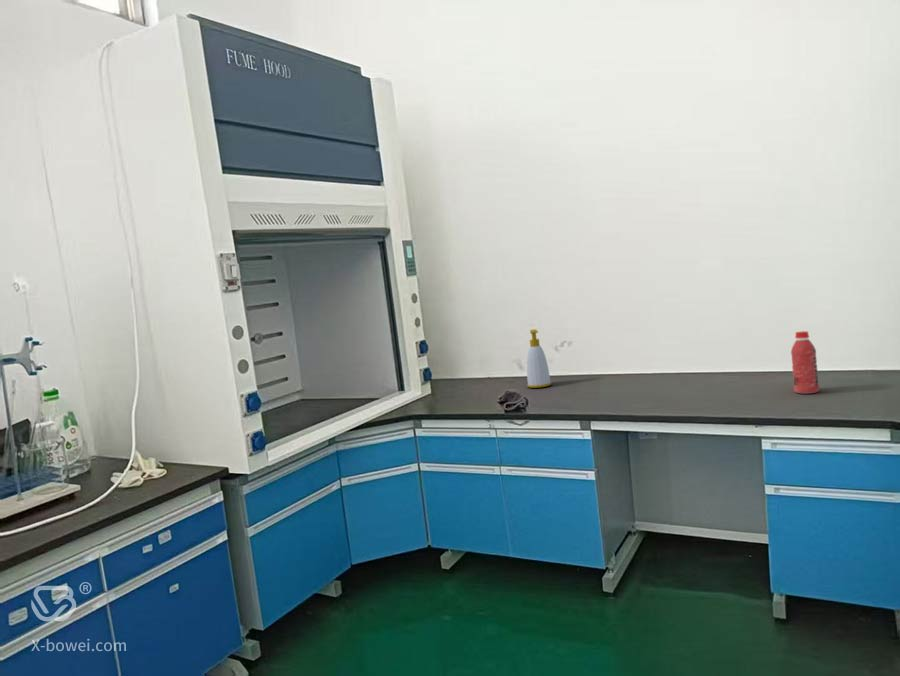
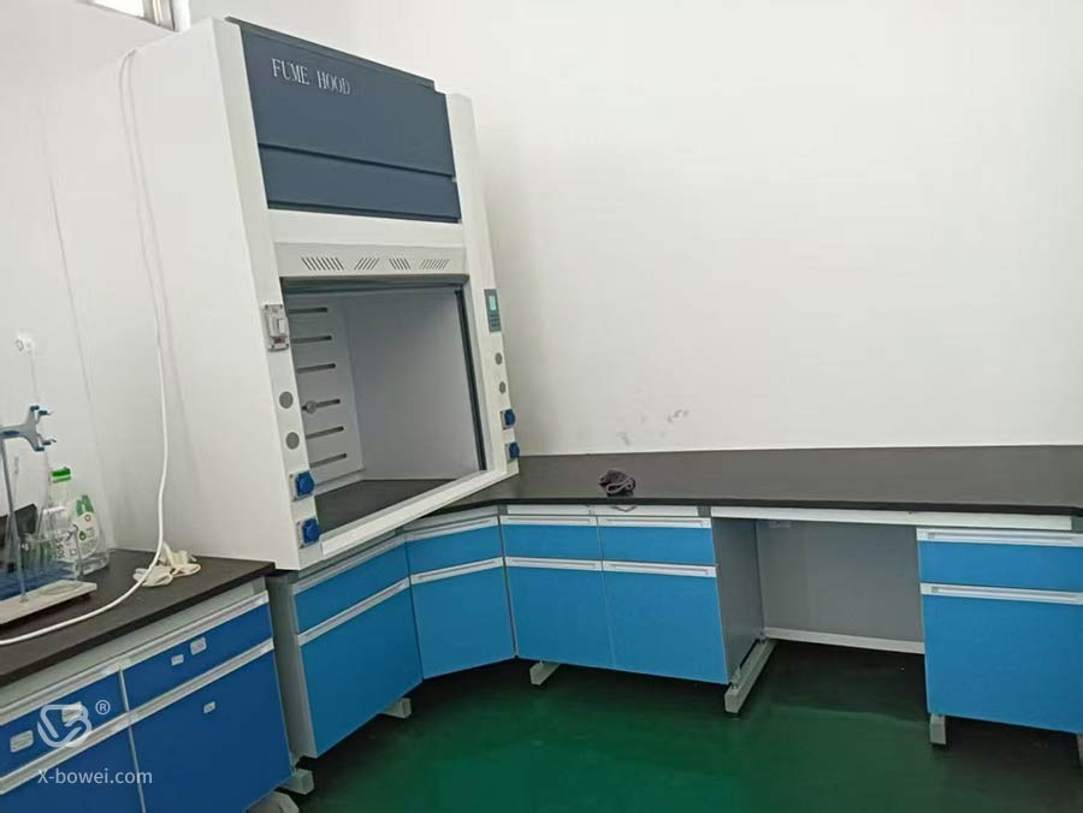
- soap bottle (536, 357)
- beverage bottle (804, 360)
